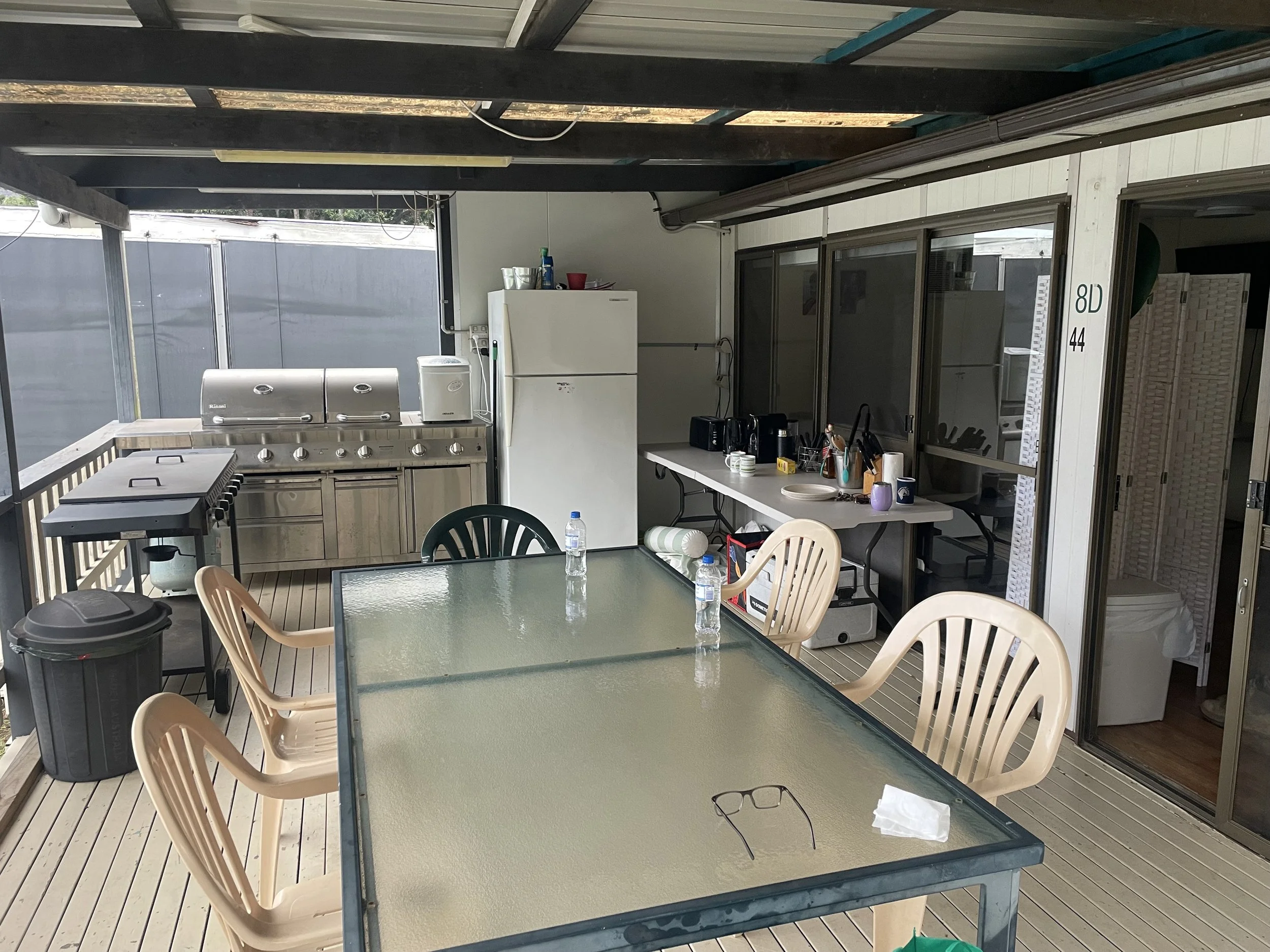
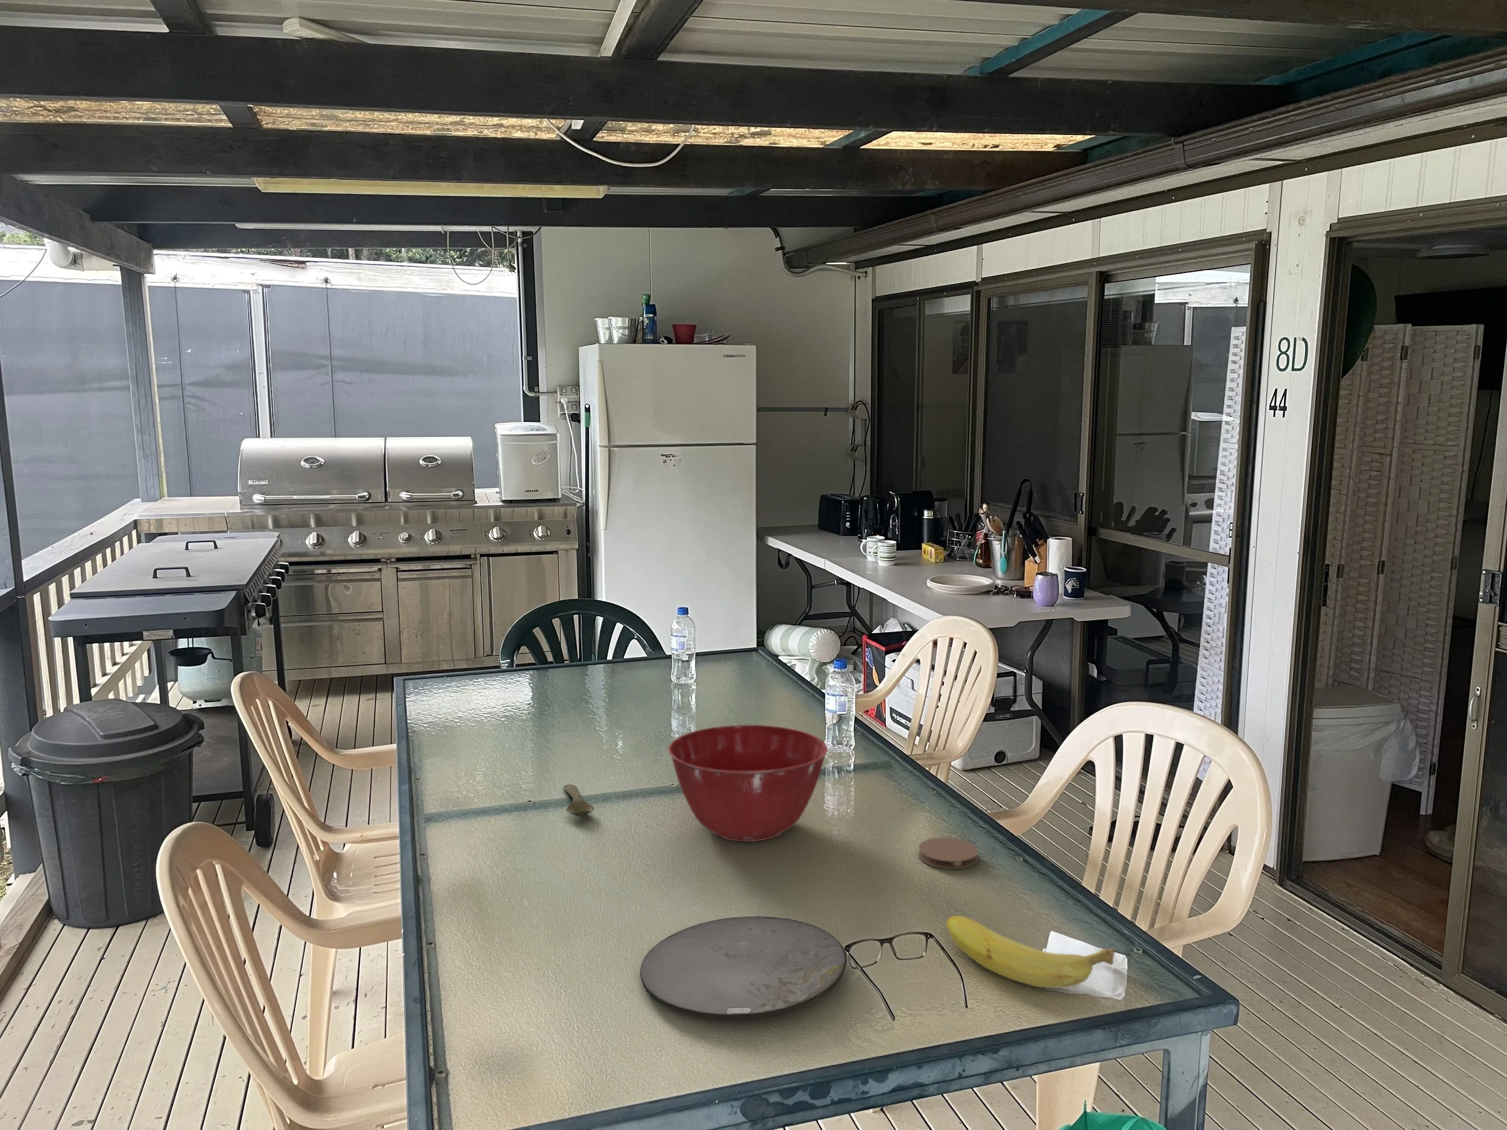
+ fruit (1035, 948)
+ mixing bowl (748, 787)
+ spoon (576, 798)
+ plate (743, 963)
+ coaster (948, 852)
